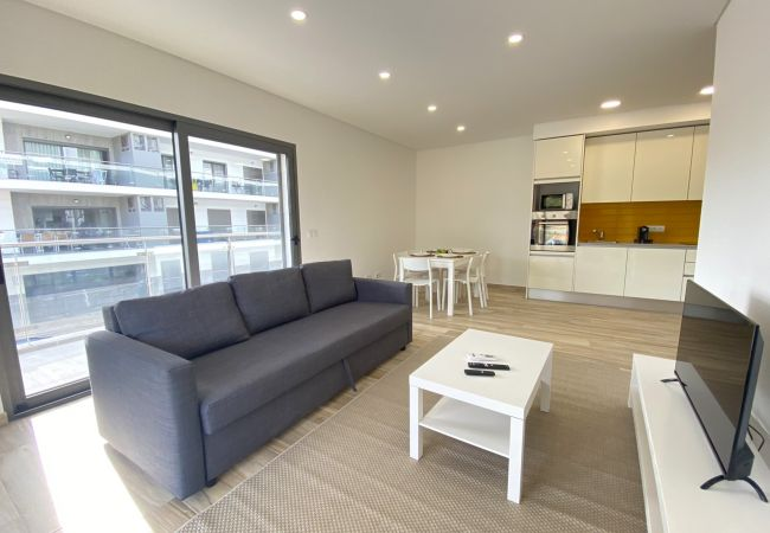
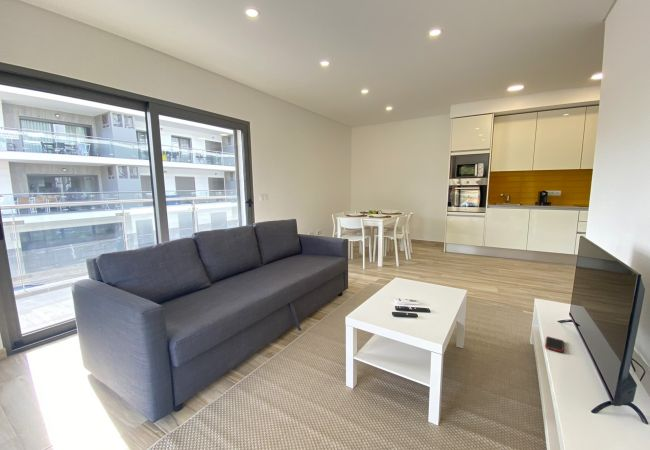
+ cell phone (554, 344)
